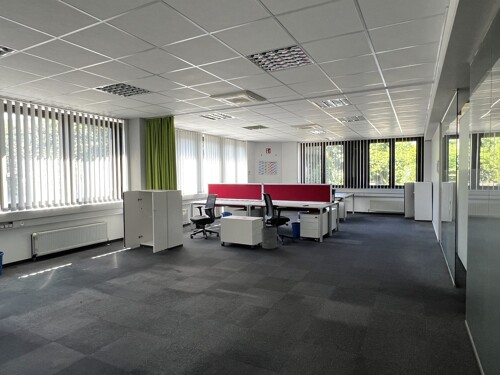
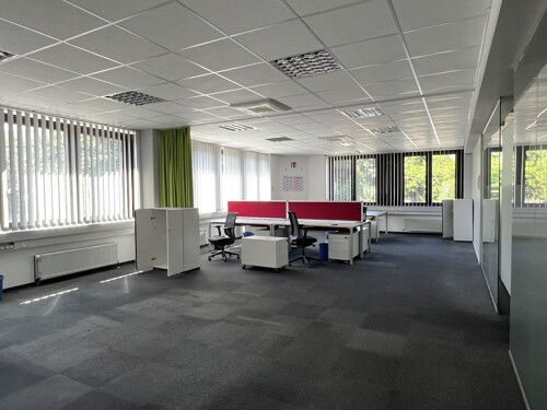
- waste bin (269, 238)
